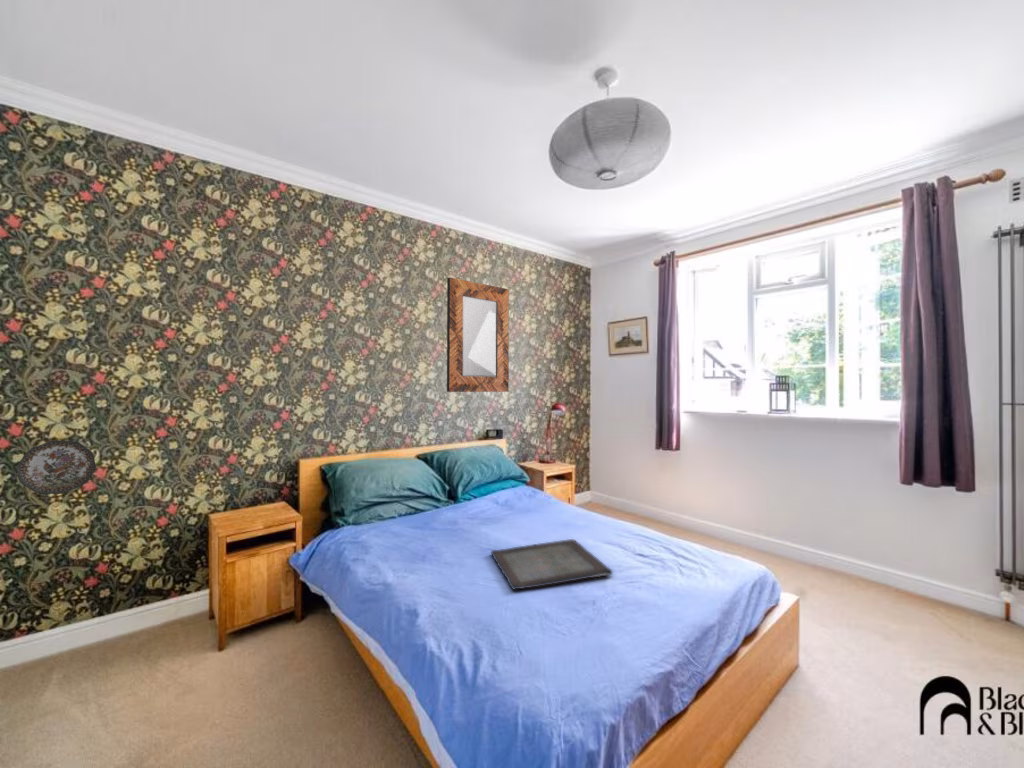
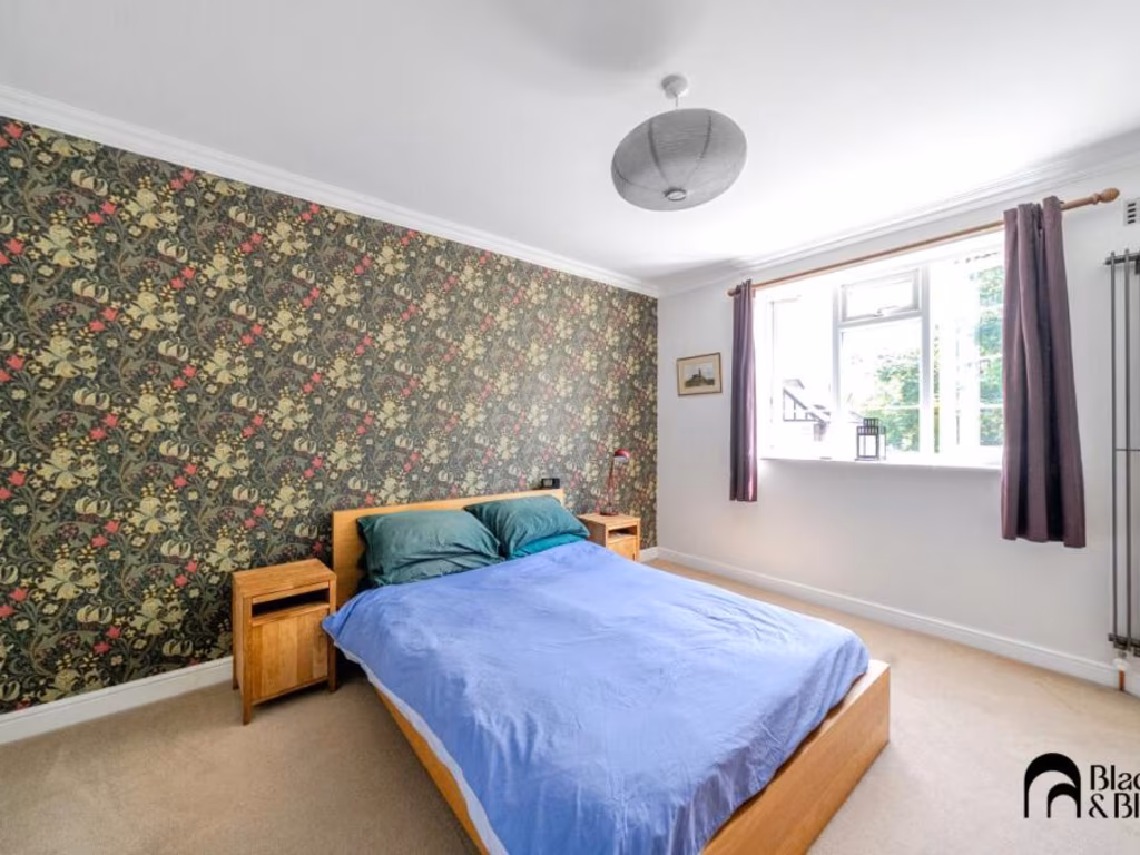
- serving tray (547, 560)
- decorative plate (58, 466)
- home mirror (479, 337)
